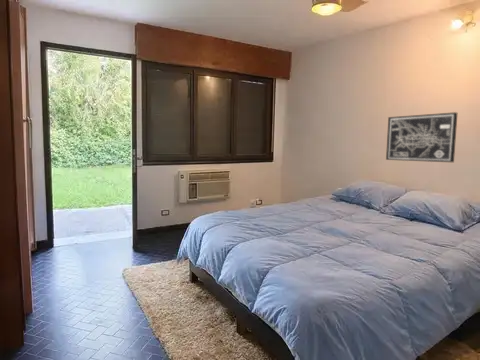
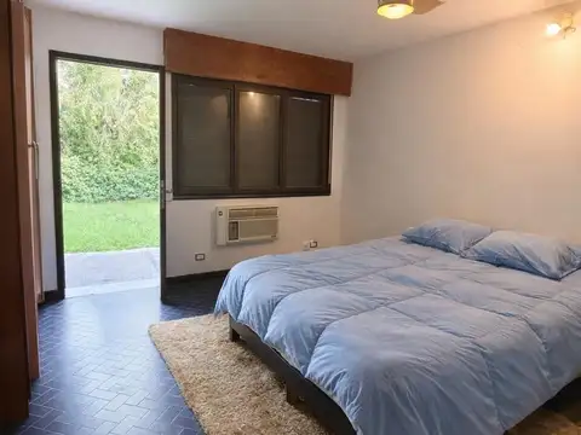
- wall art (418, 138)
